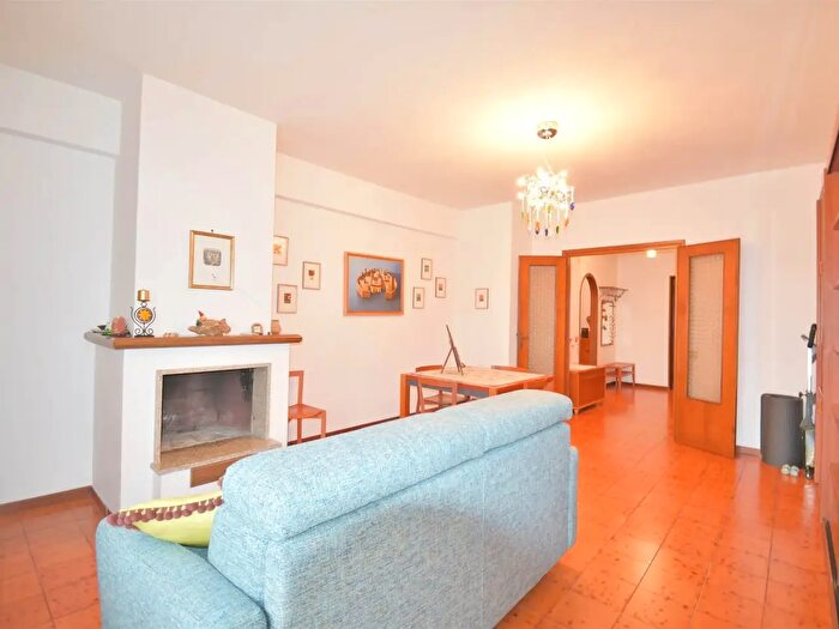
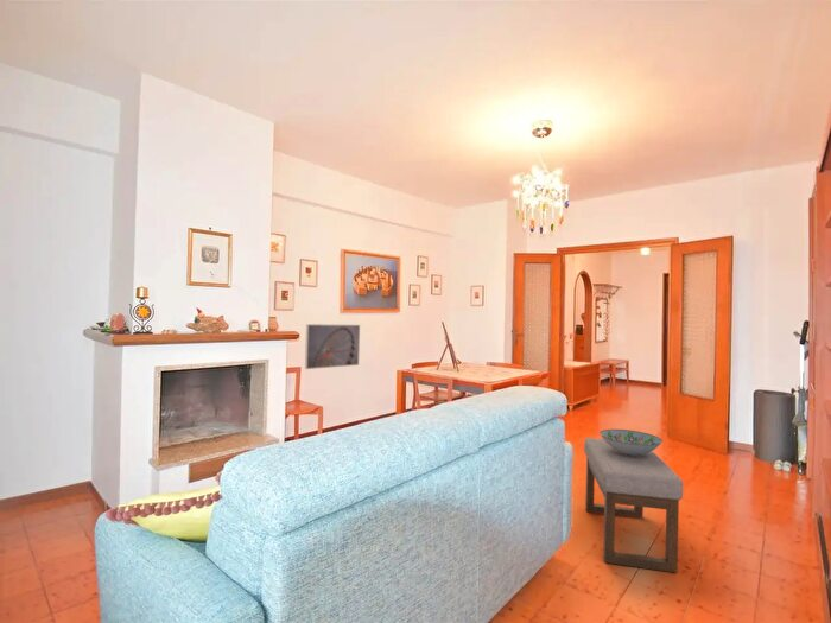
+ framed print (334, 345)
+ decorative bowl (629, 444)
+ ottoman (626, 495)
